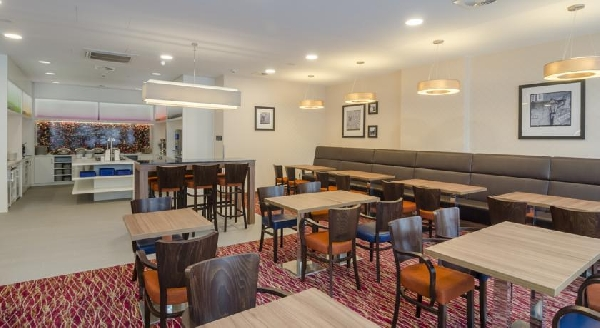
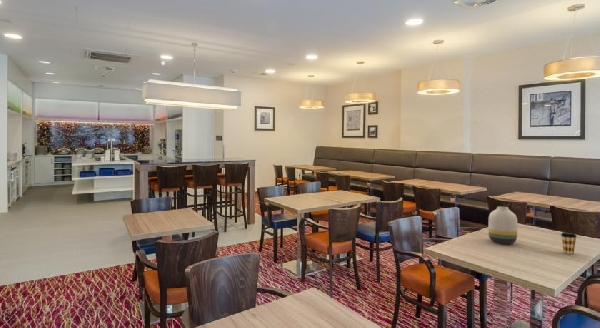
+ vase (502, 224)
+ coffee cup (568, 243)
